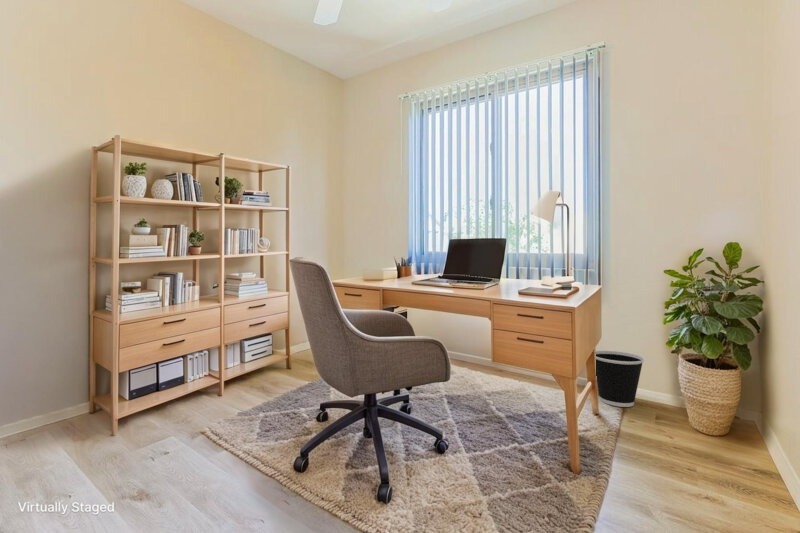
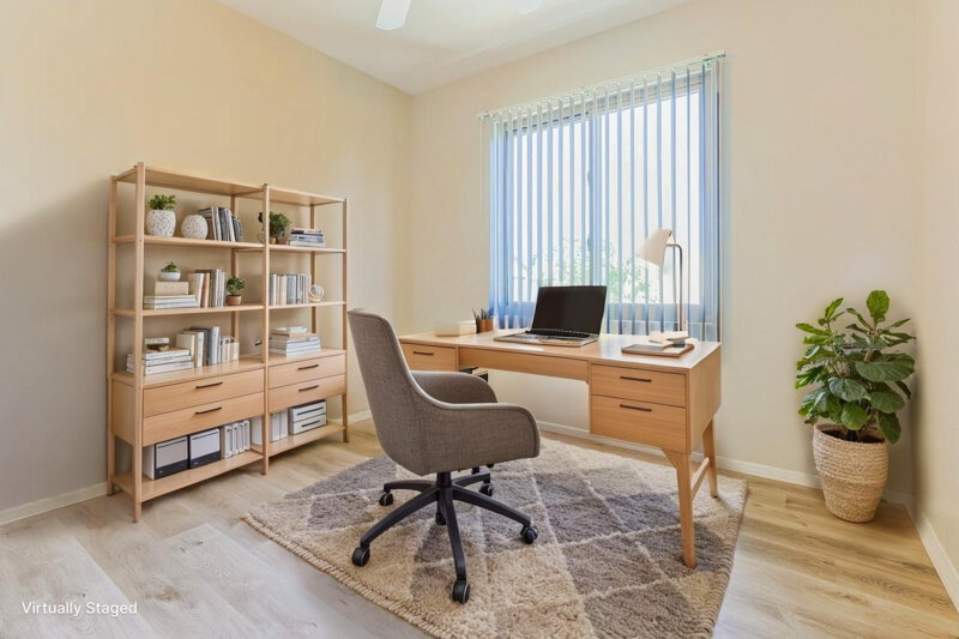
- wastebasket (616, 378)
